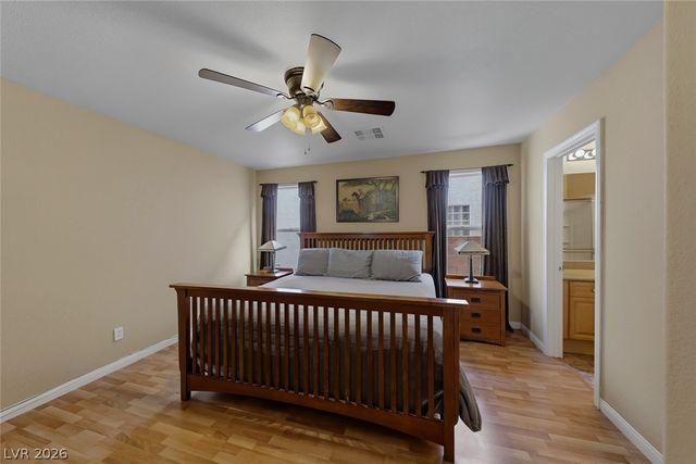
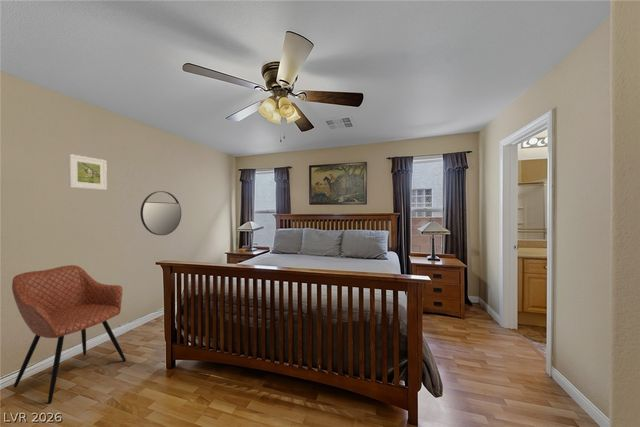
+ home mirror (162, 213)
+ armchair (69, 322)
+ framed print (88, 173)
